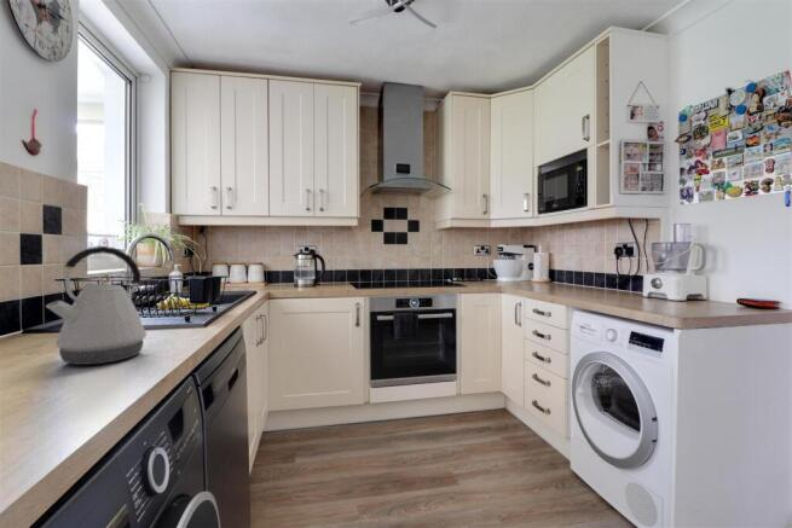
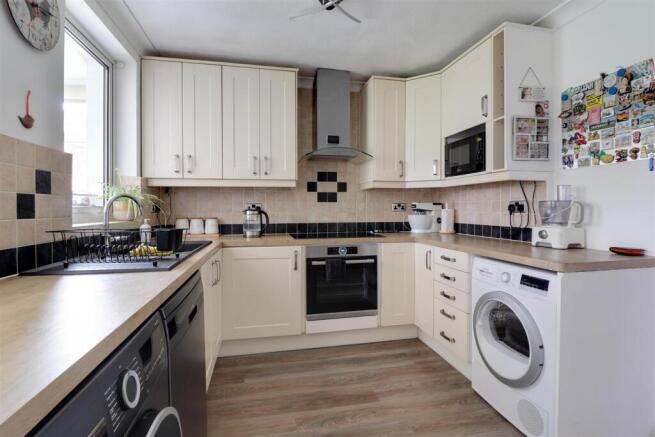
- kettle (100, 302)
